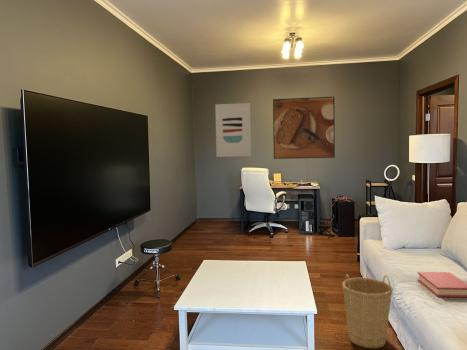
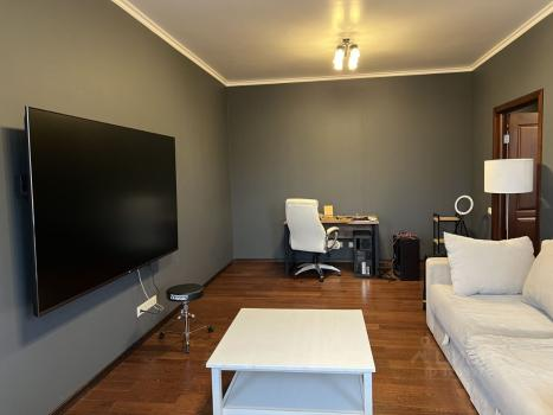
- wall art (233, 130)
- hardback book (444, 283)
- basket (366, 307)
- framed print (303, 128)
